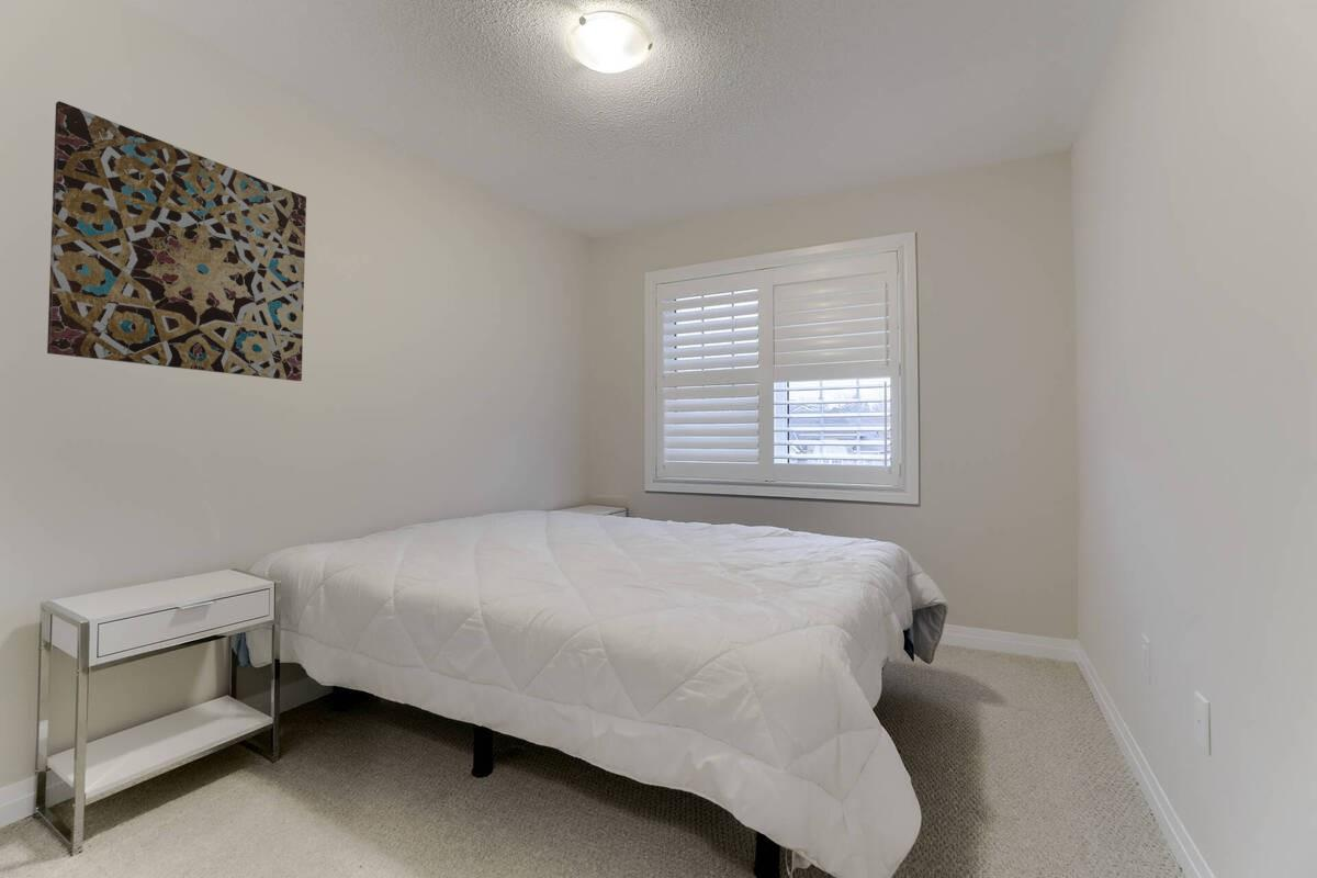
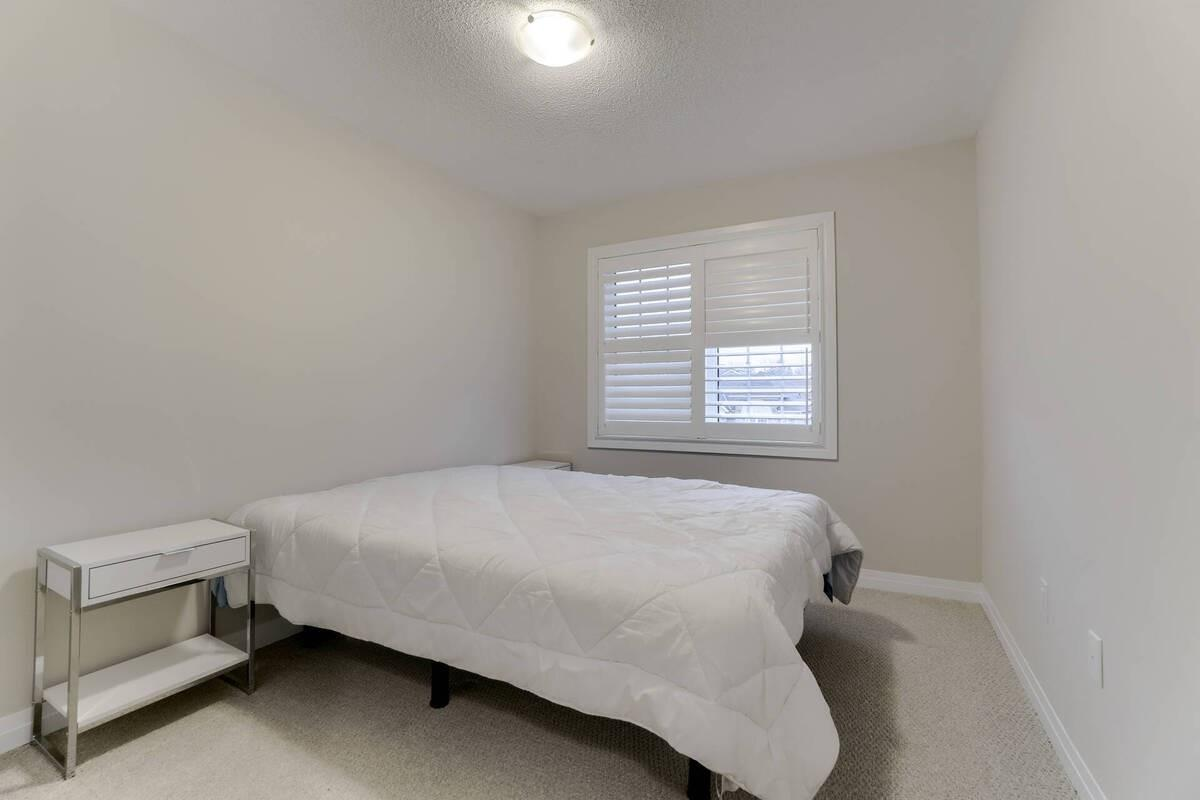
- wall art (196, 262)
